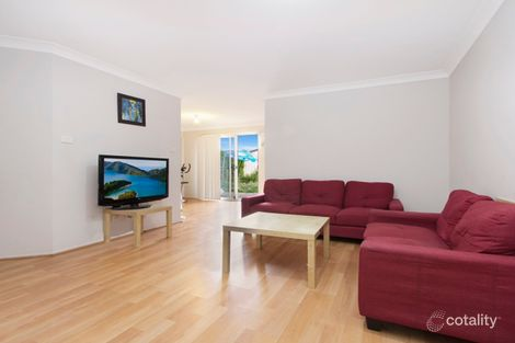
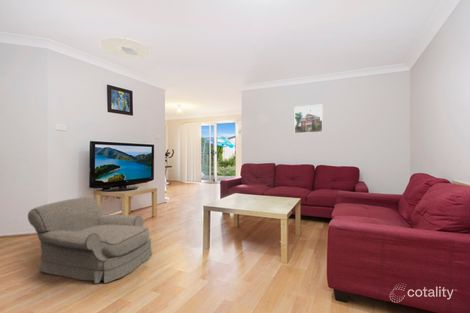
+ ceiling light (126, 46)
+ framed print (308, 119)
+ armchair (97, 231)
